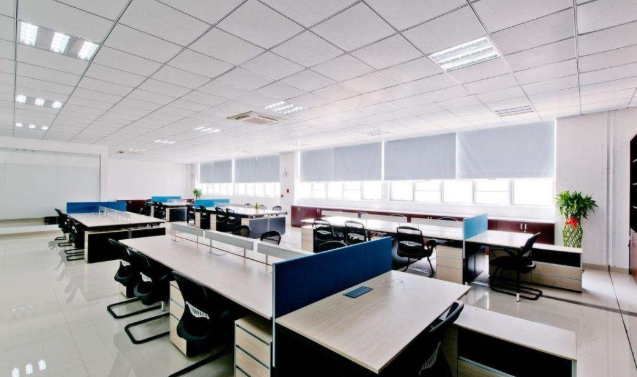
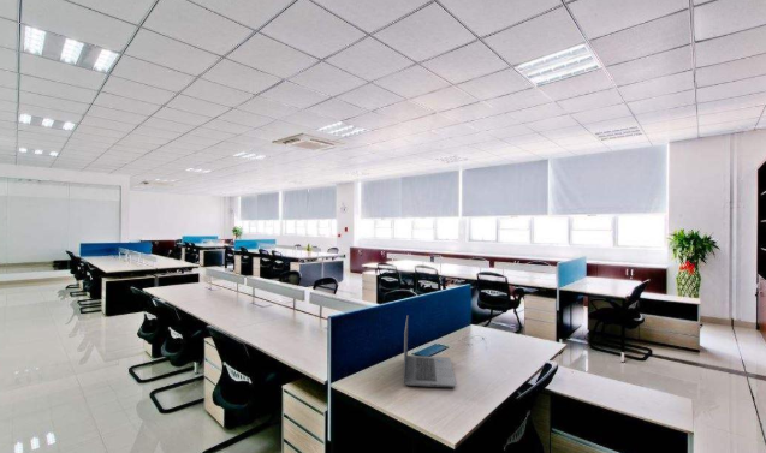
+ laptop (428, 357)
